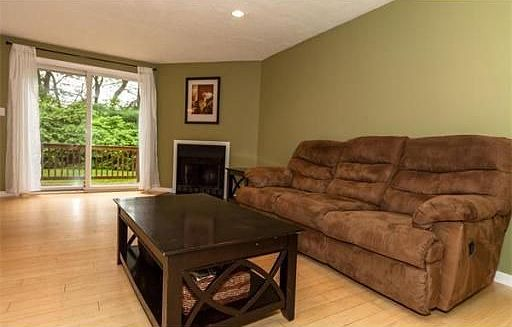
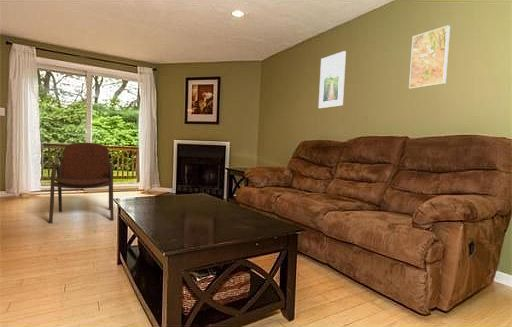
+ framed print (428, 58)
+ armchair (84, 179)
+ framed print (331, 81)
